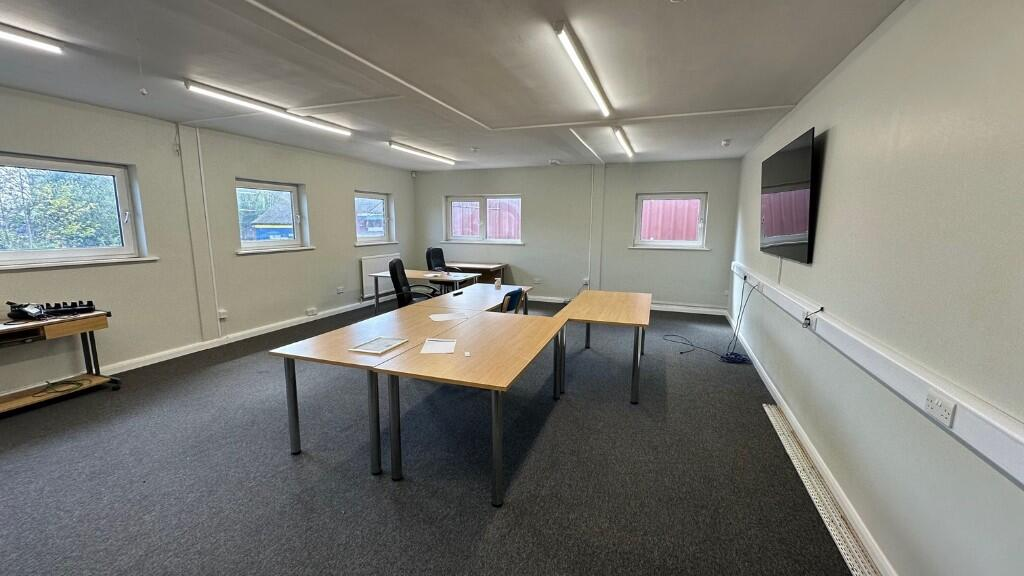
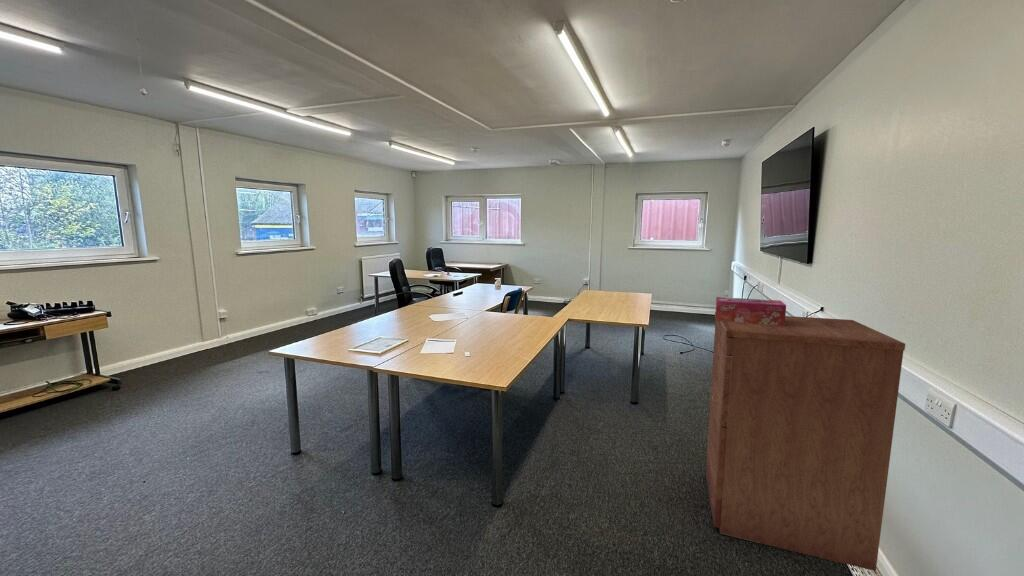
+ tissue box (748, 310)
+ filing cabinet (784, 423)
